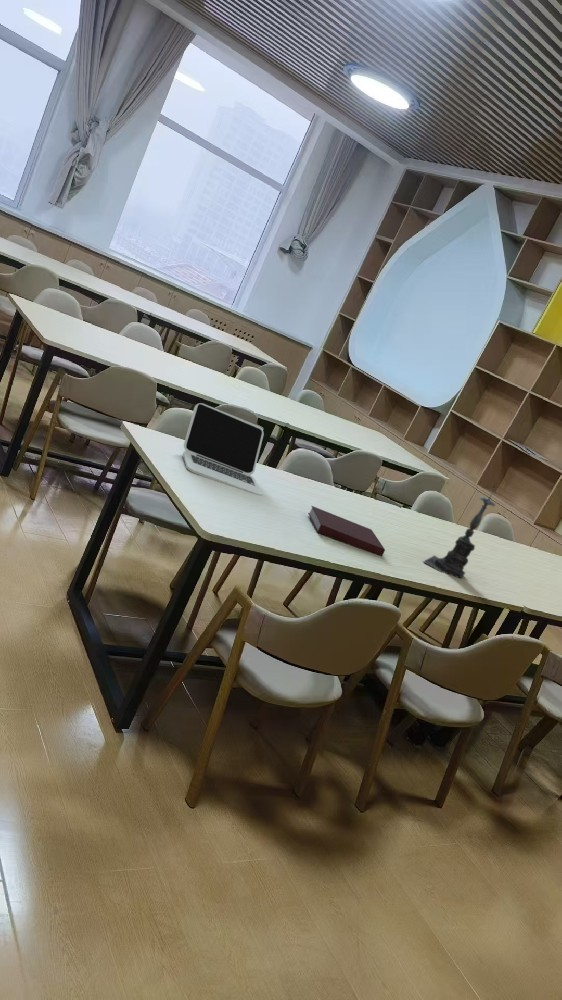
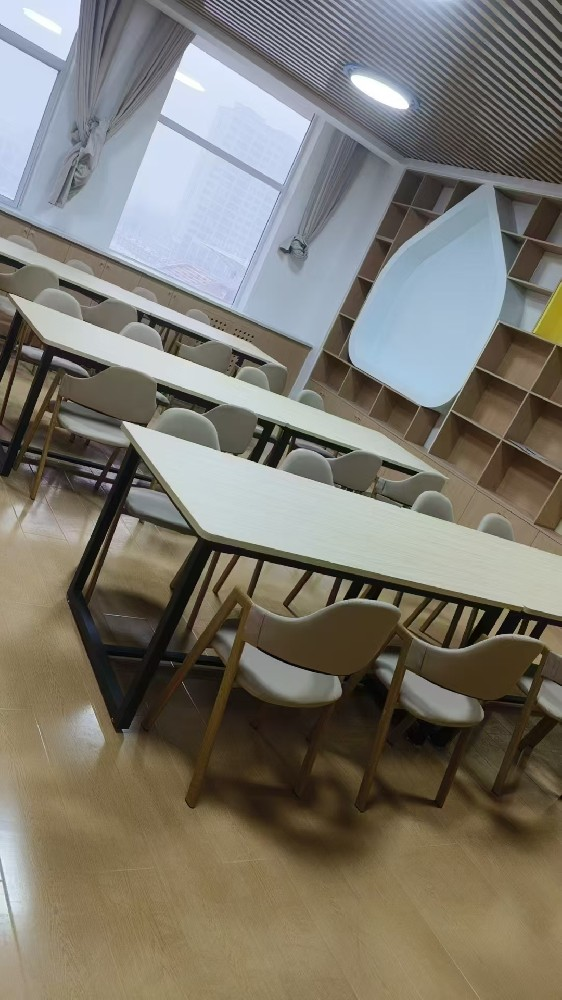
- notebook (345, 531)
- candle holder (470, 529)
- laptop (228, 448)
